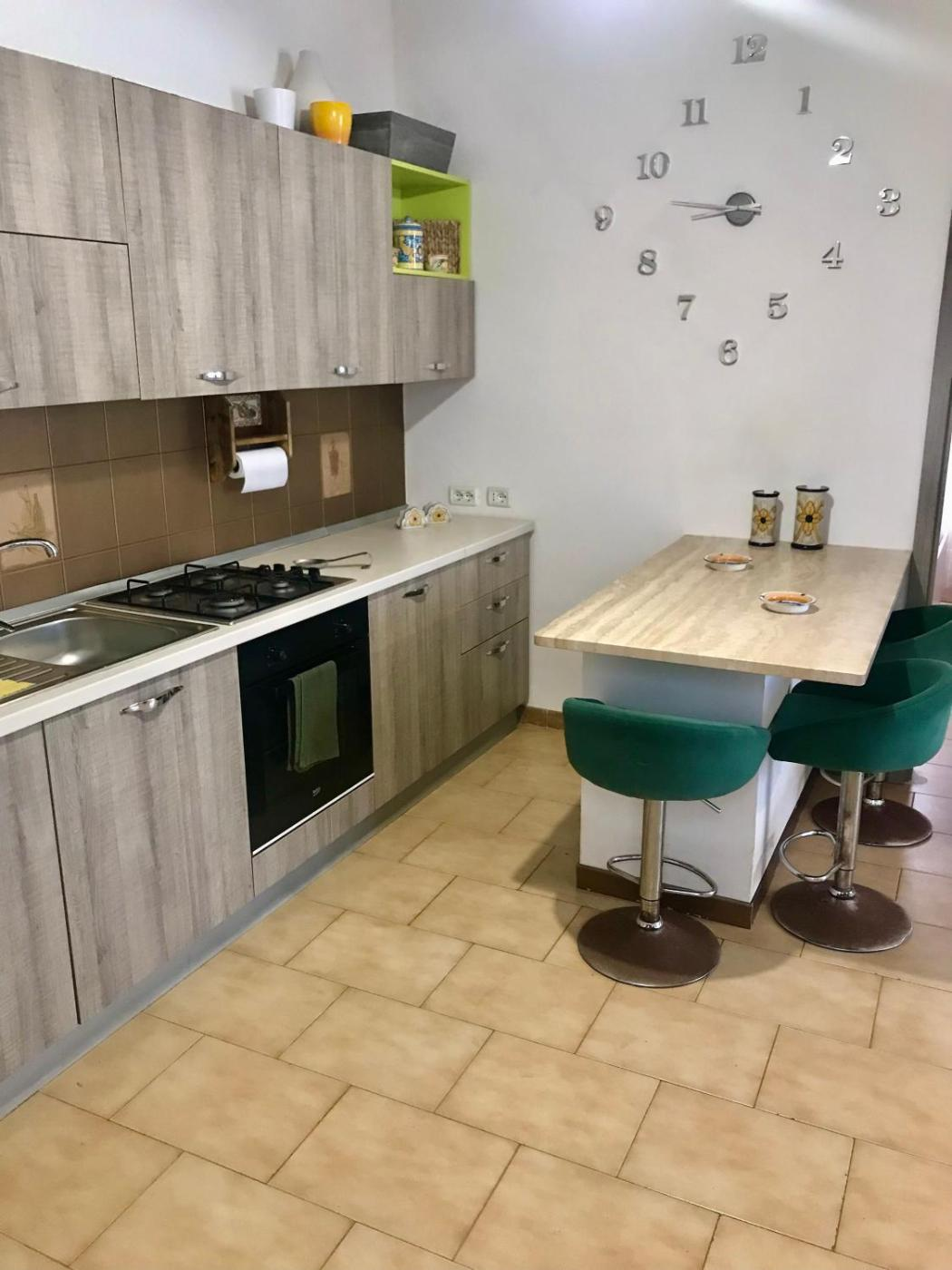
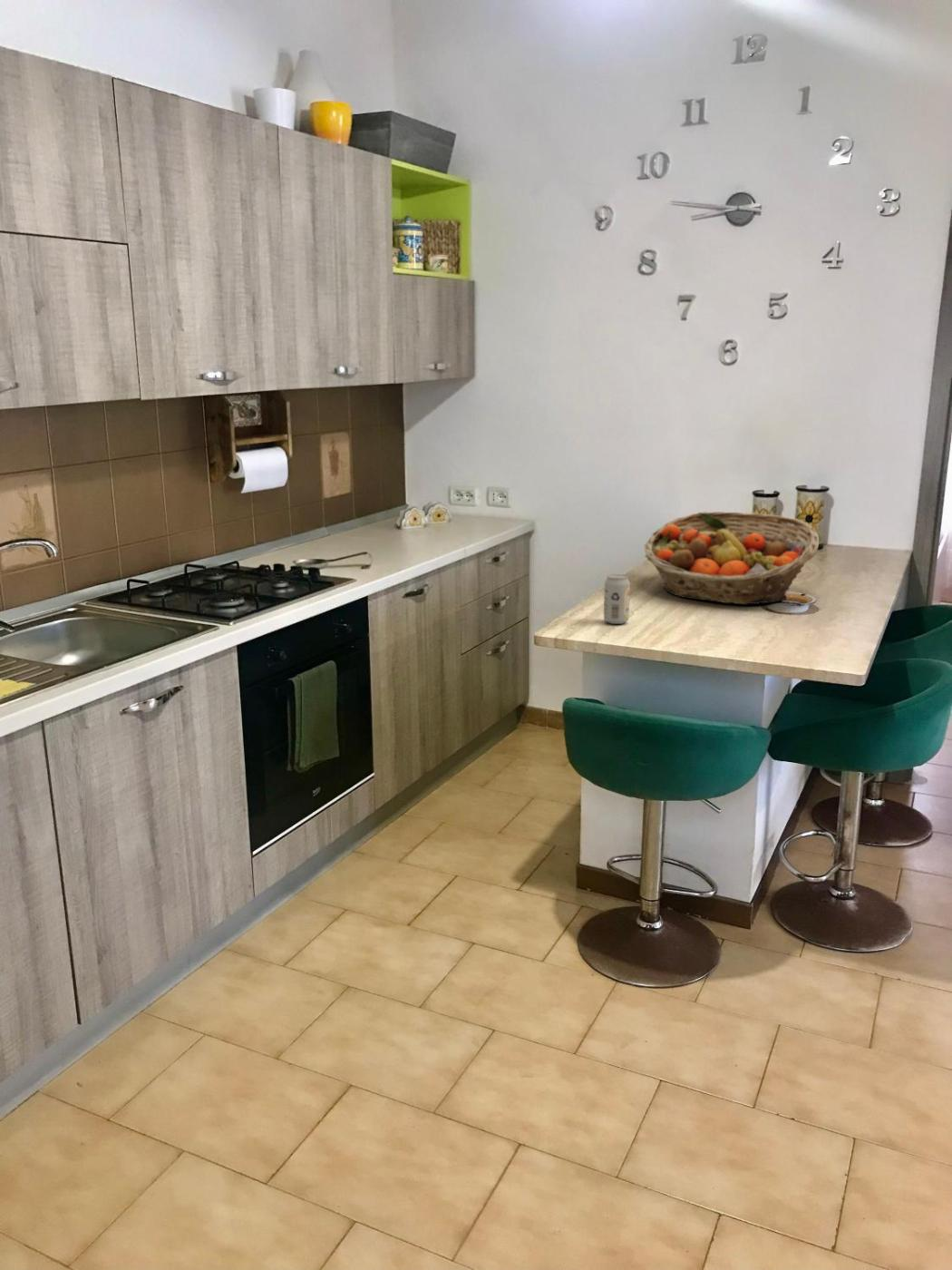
+ fruit basket (728, 556)
+ beverage can (617, 599)
